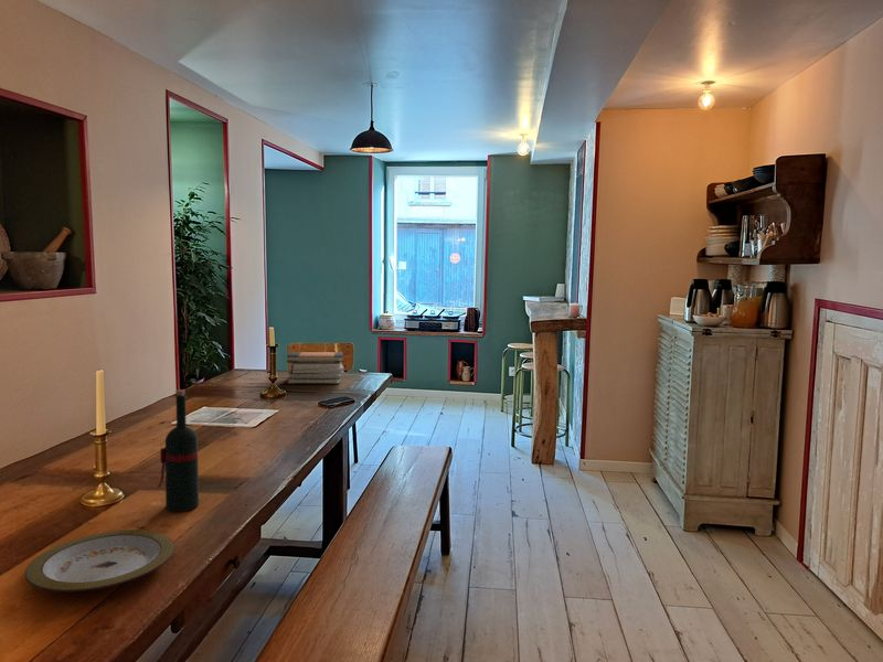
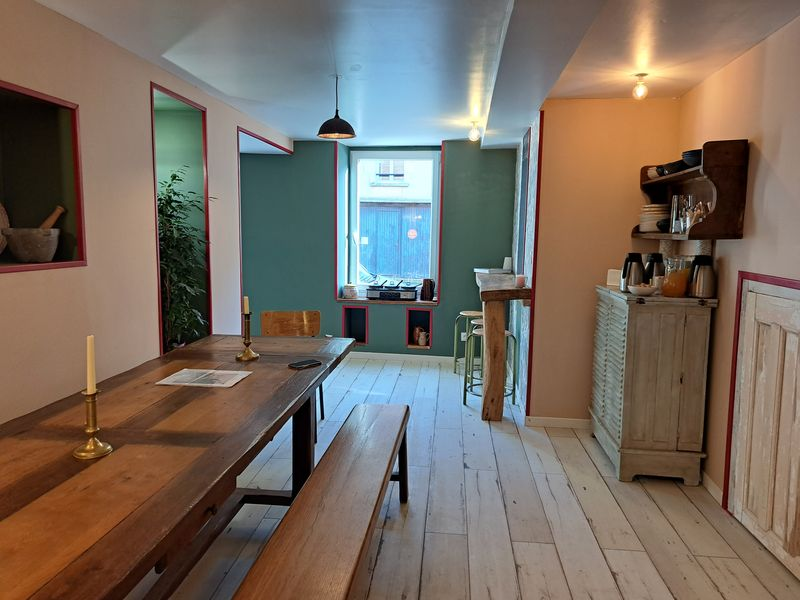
- book stack (316, 367)
- plate (104, 562)
- wine bottle (177, 448)
